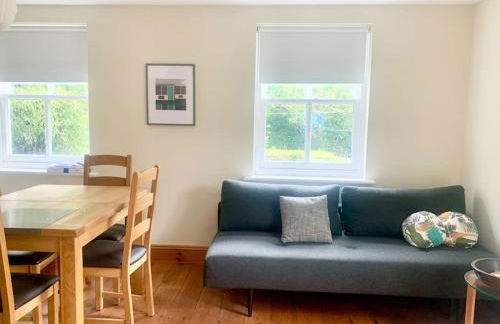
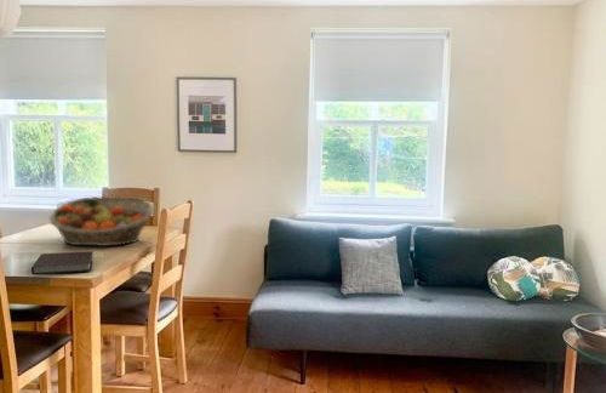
+ notebook (64, 262)
+ fruit basket (103, 220)
